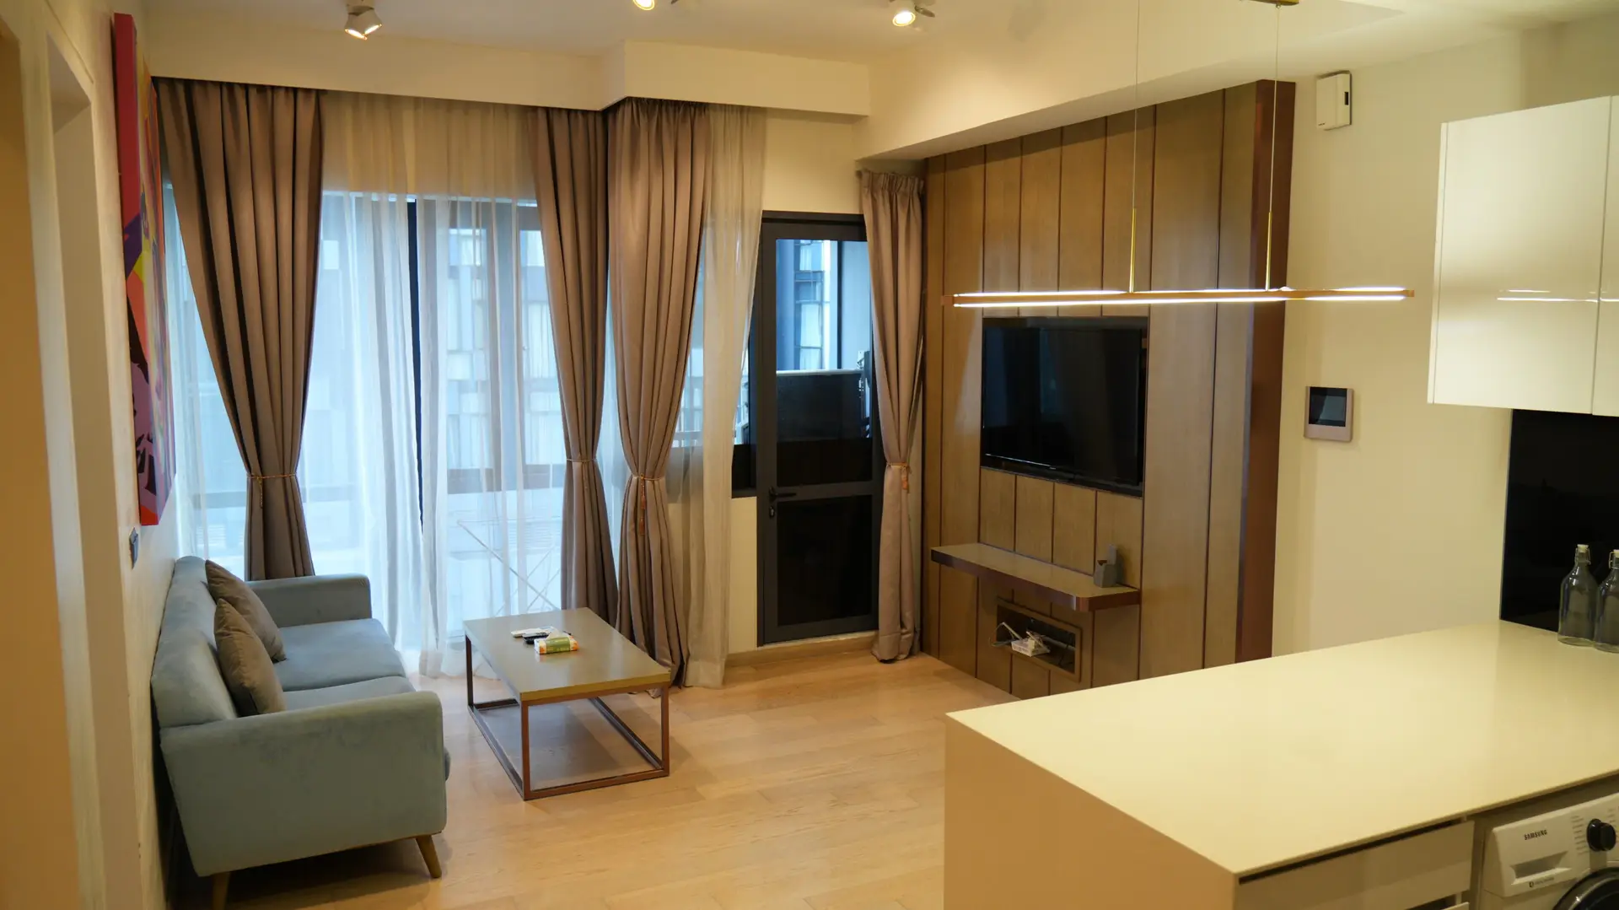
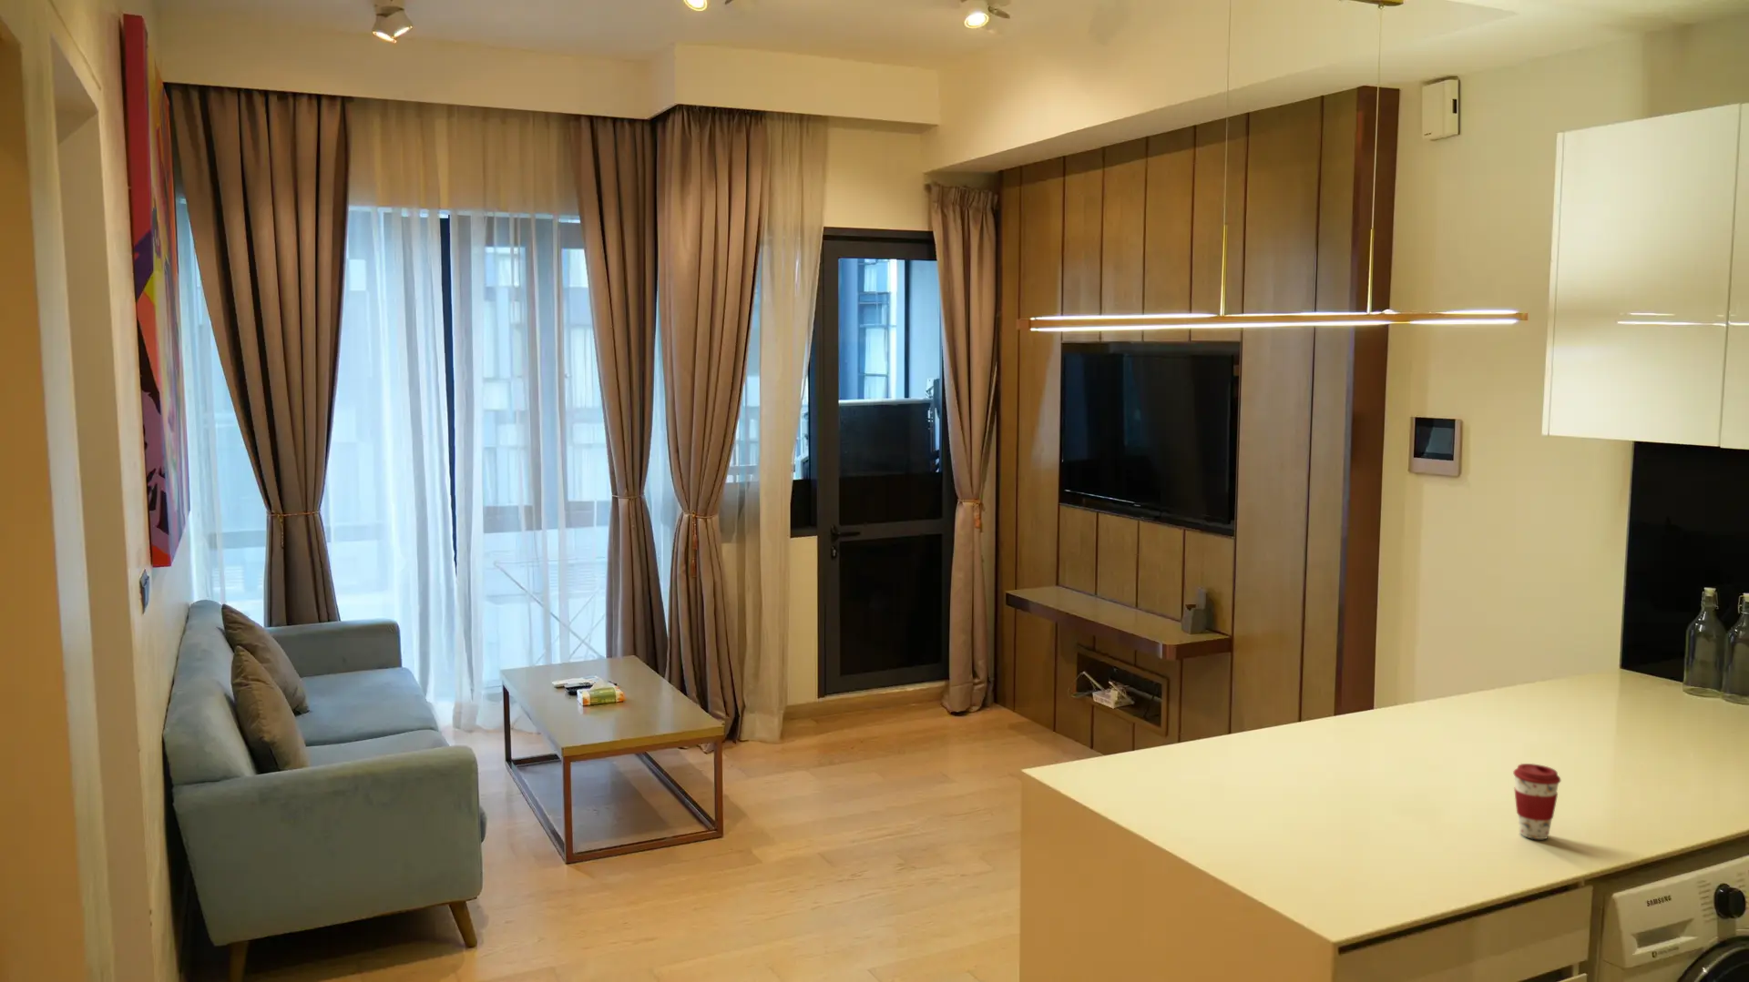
+ coffee cup (1535, 802)
